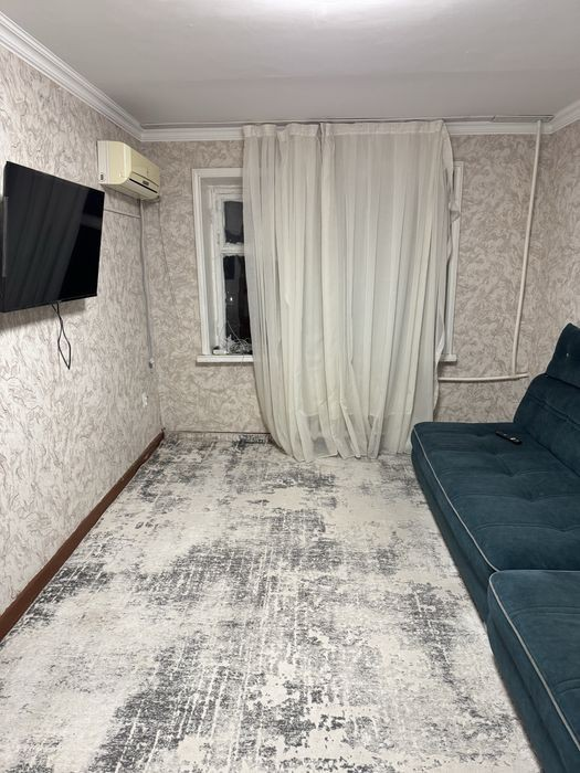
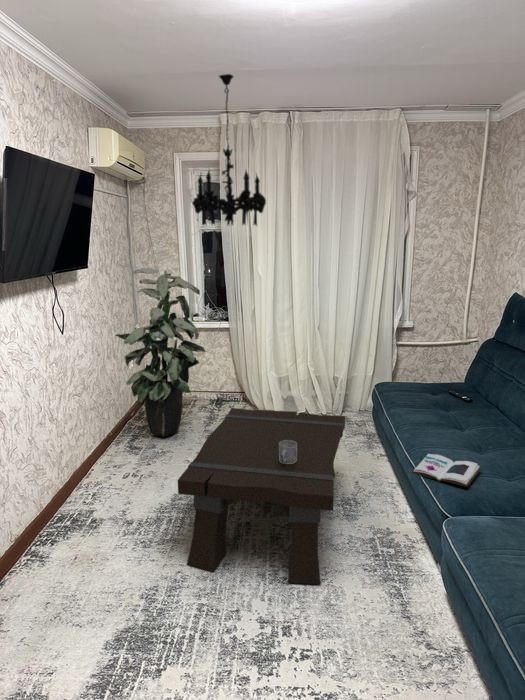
+ indoor plant (160, 352)
+ mug (286, 452)
+ coffee table (272, 478)
+ chandelier (228, 154)
+ book (446, 468)
